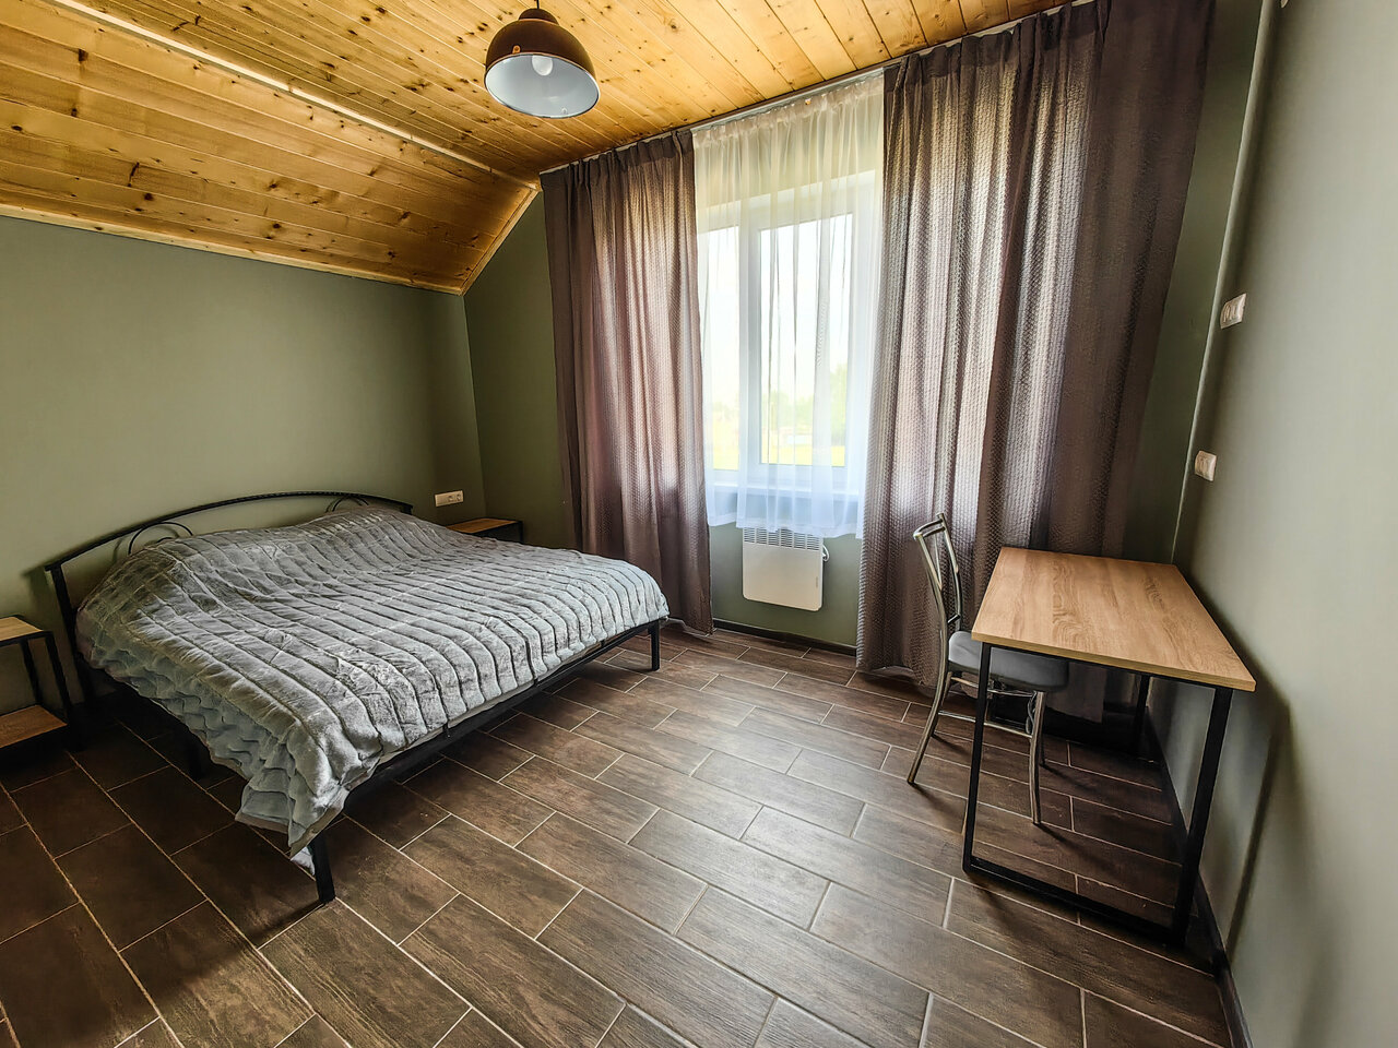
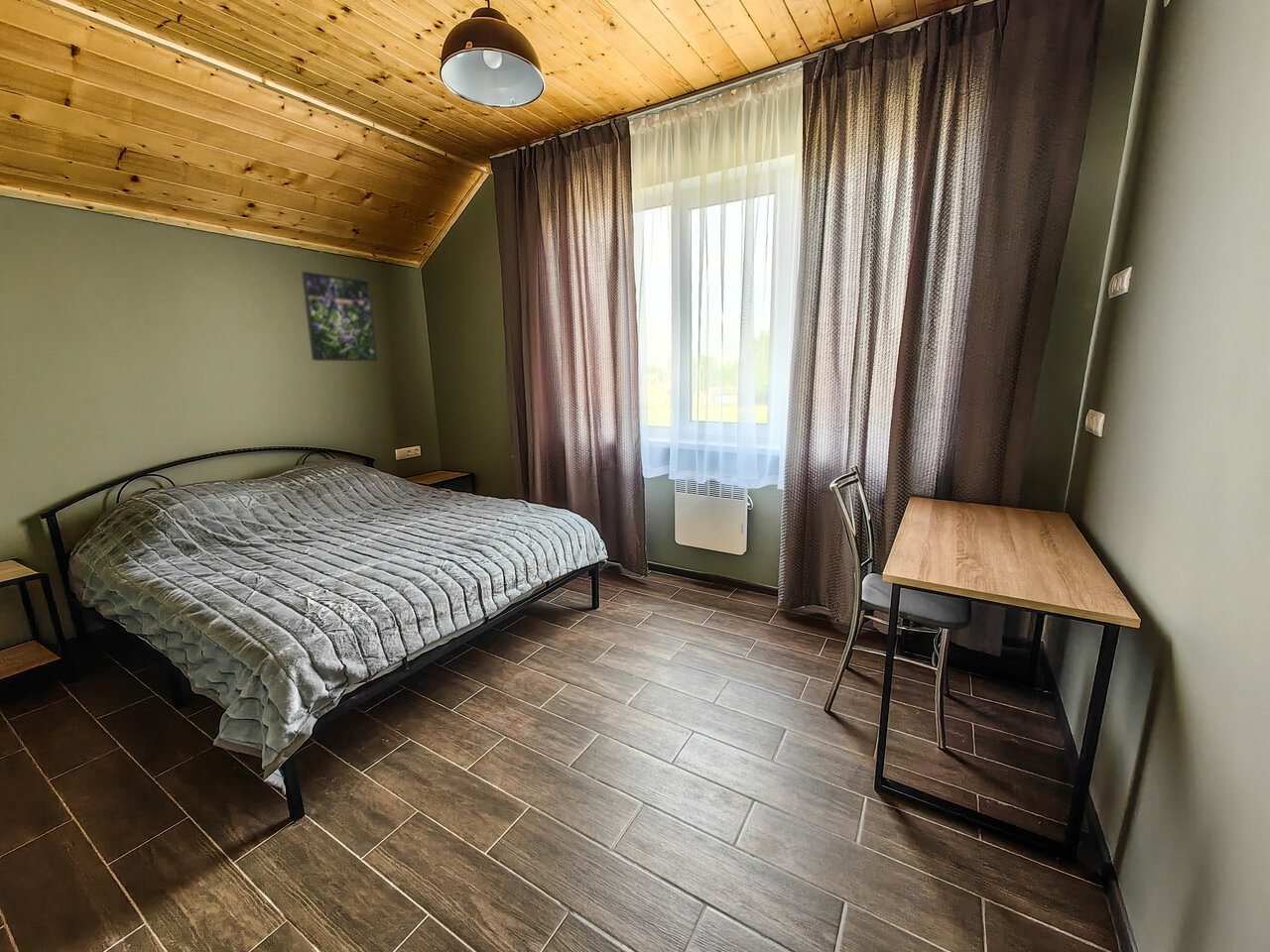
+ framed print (341, 318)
